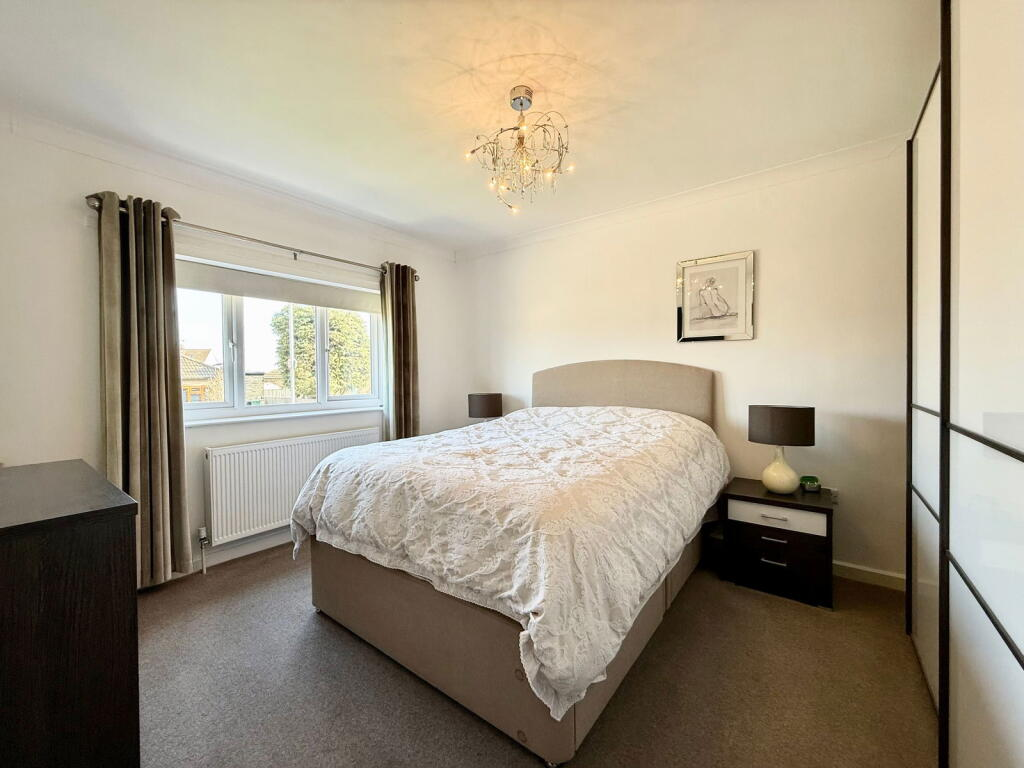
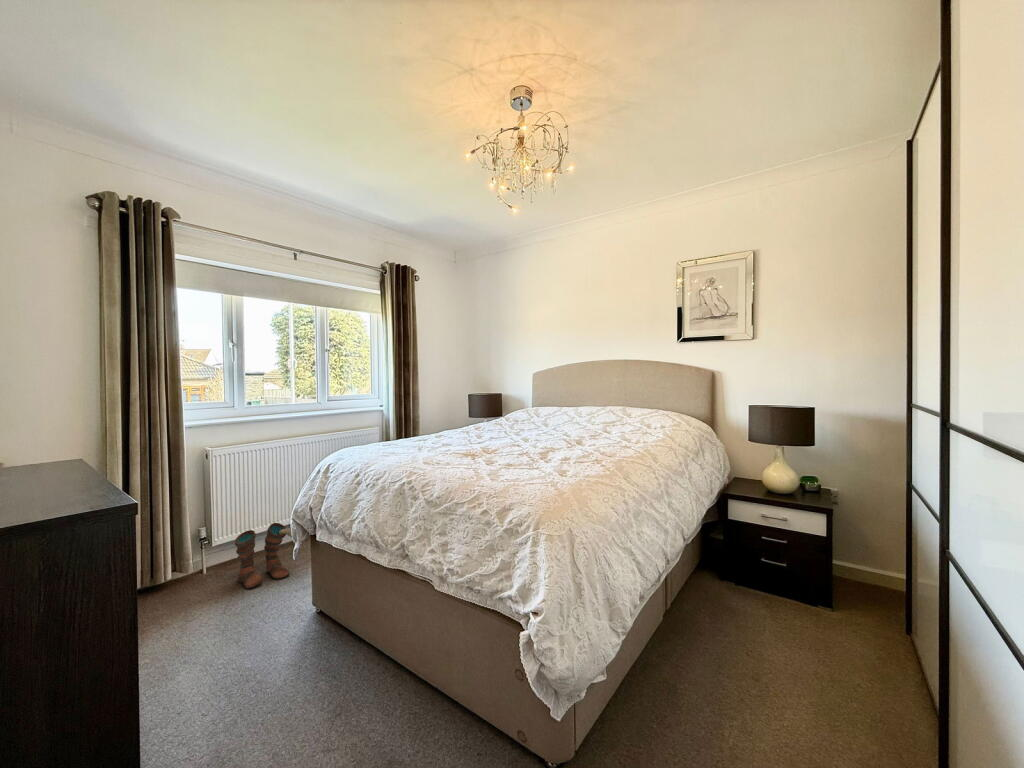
+ boots (268, 551)
